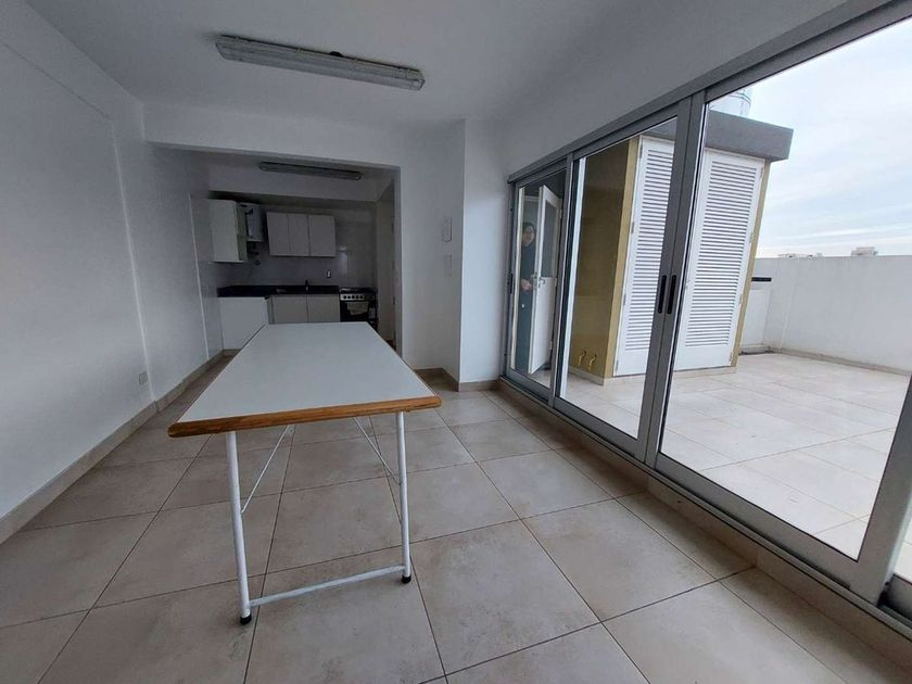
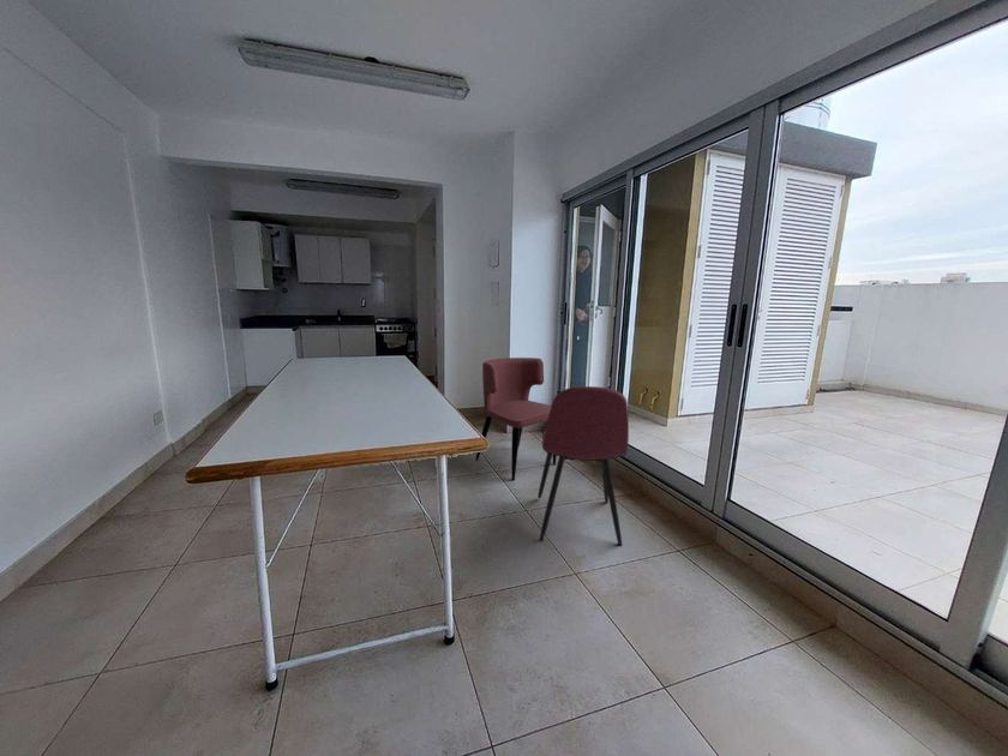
+ dining chair (581, 451)
+ dining chair (518, 414)
